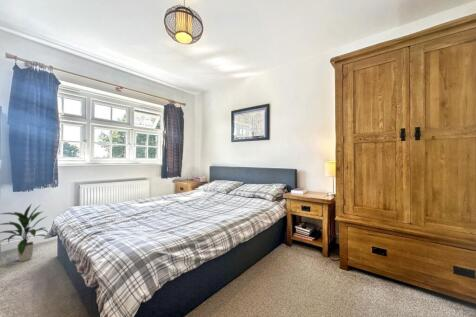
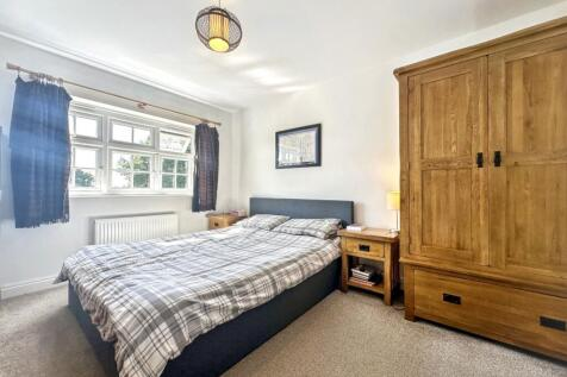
- indoor plant (23, 232)
